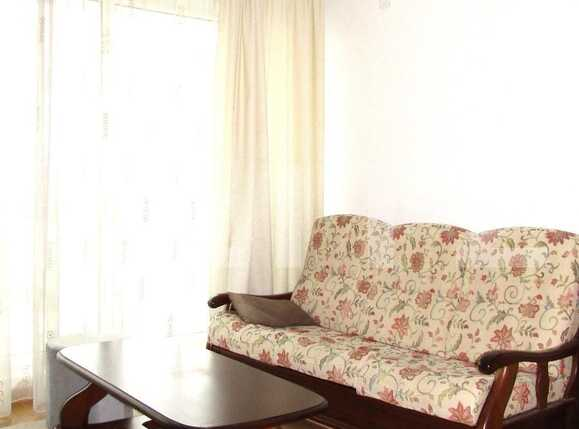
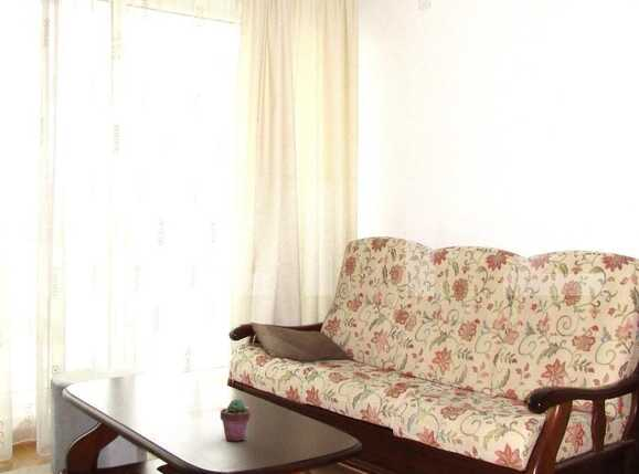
+ potted succulent (235, 419)
